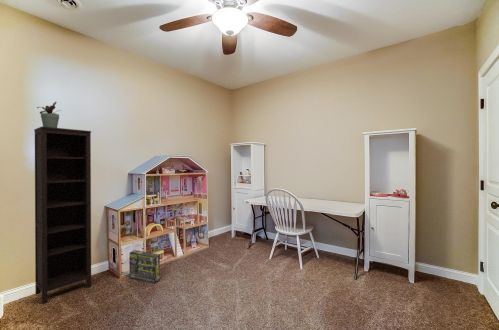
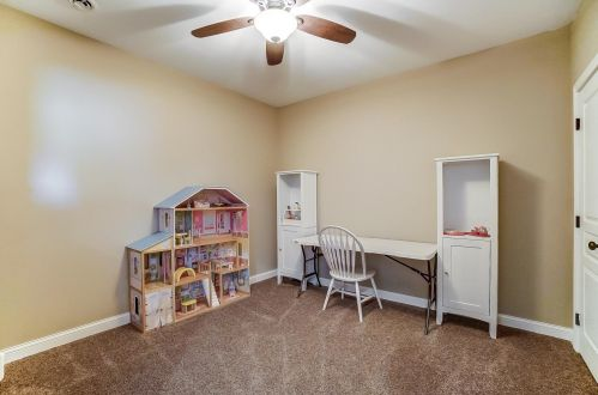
- bookcase (63, 210)
- potted plant (51, 114)
- box (144, 266)
